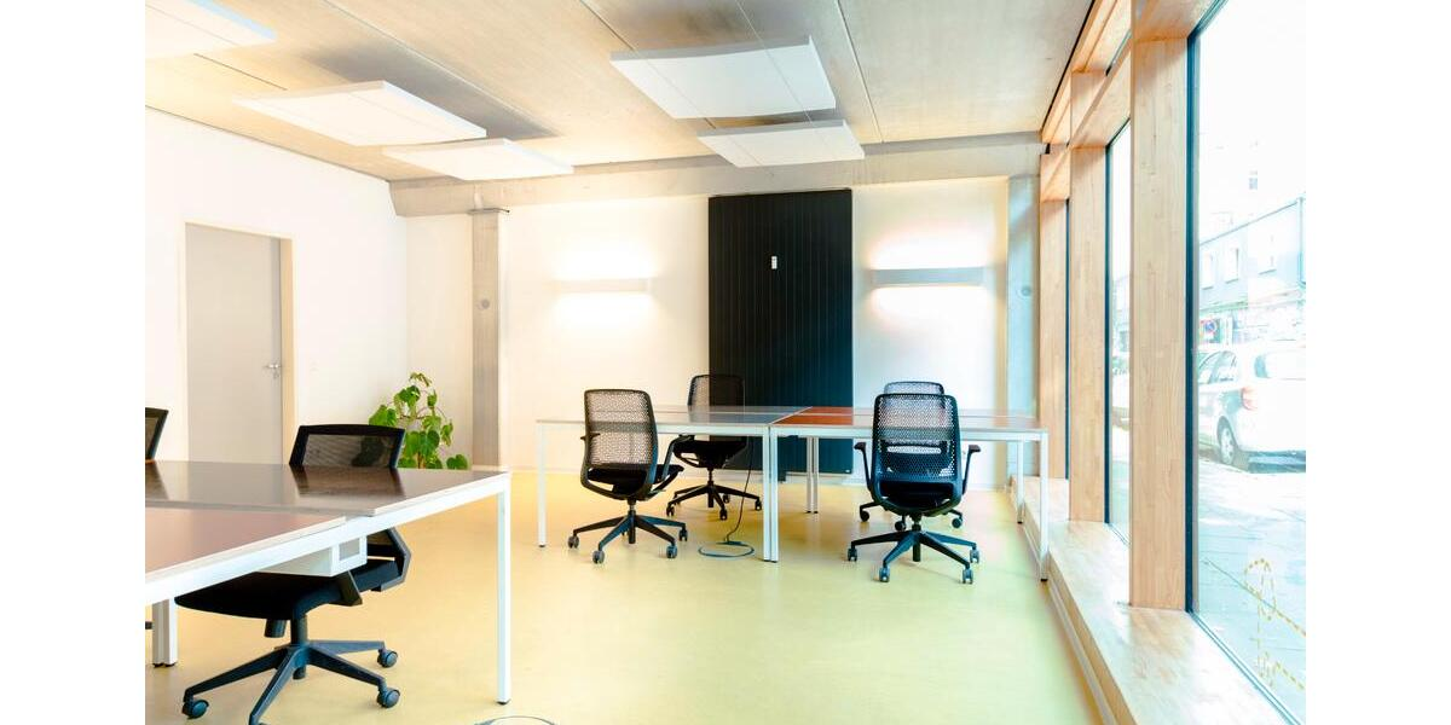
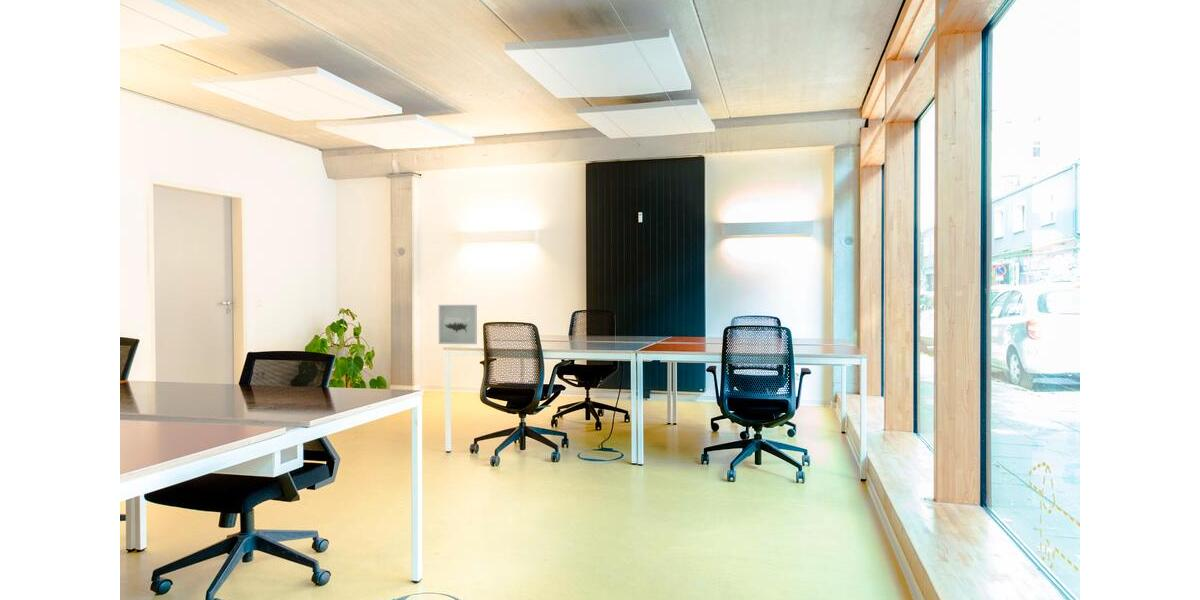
+ wall art (457, 324)
